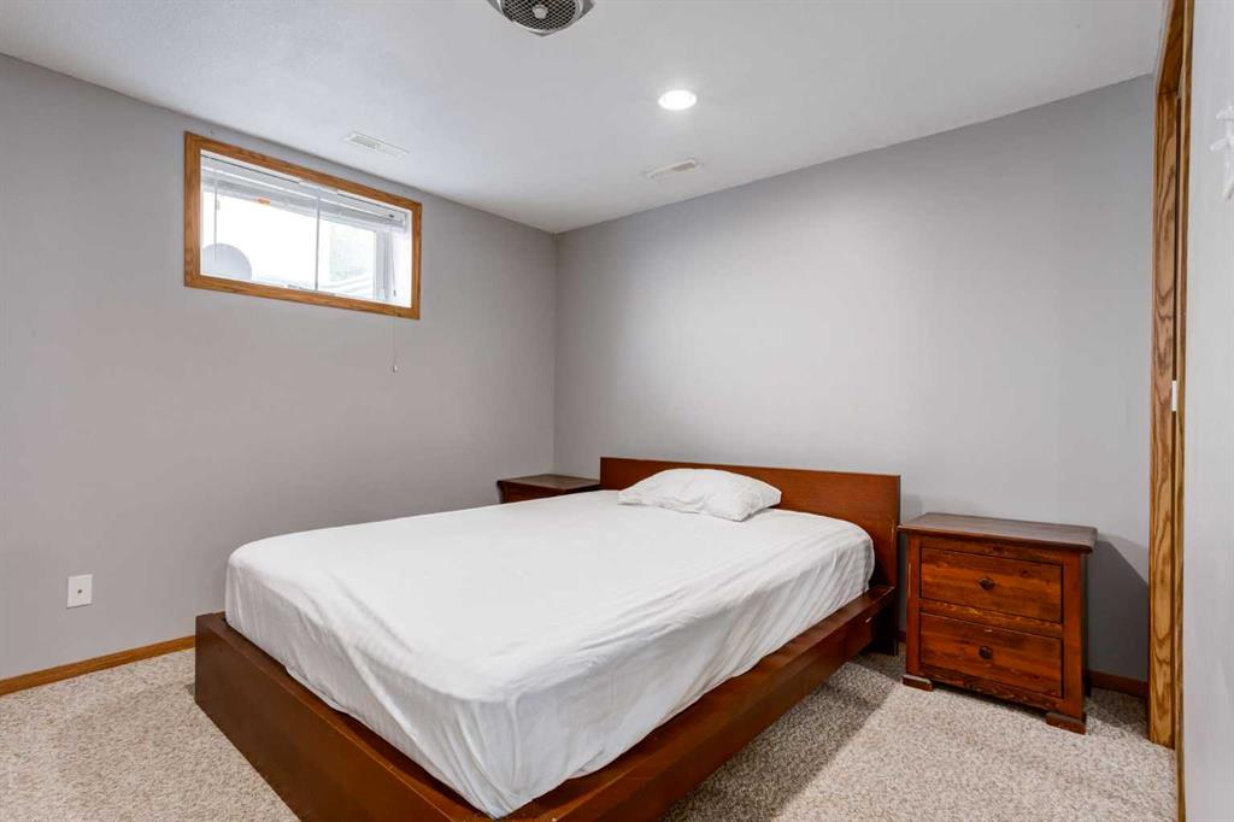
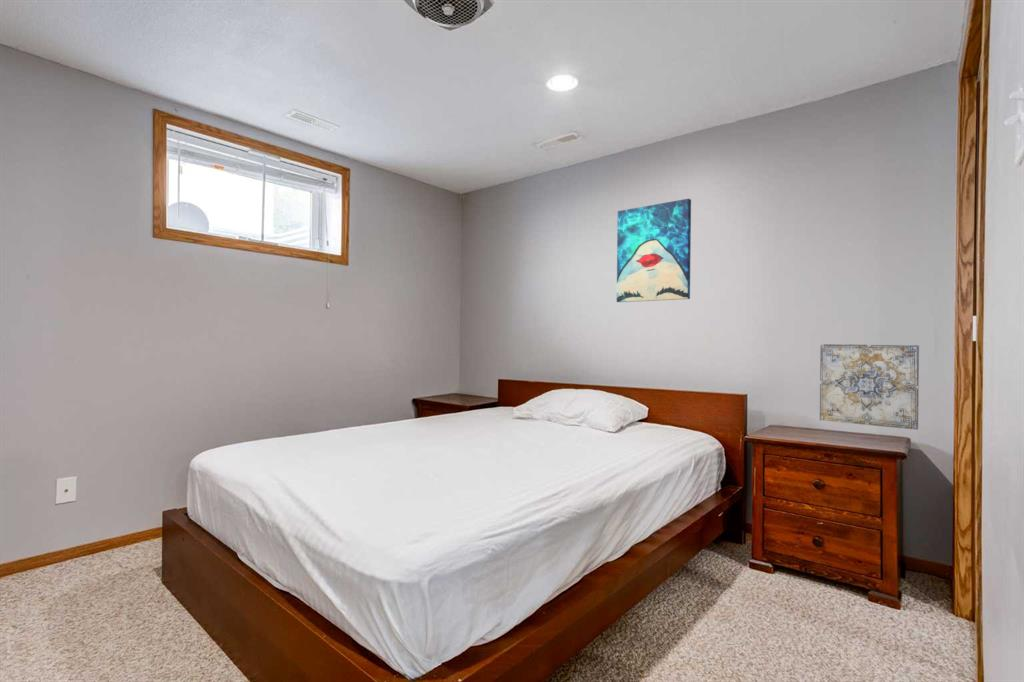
+ wall art (867, 384)
+ wall art (652, 253)
